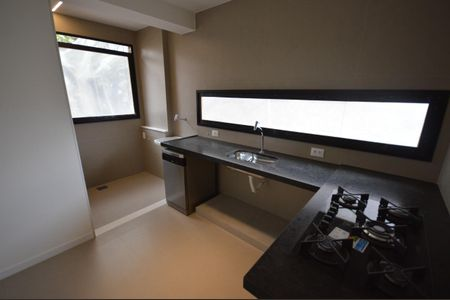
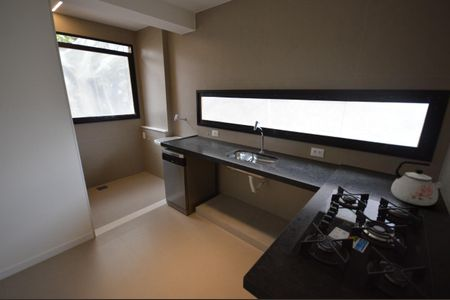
+ kettle (416, 181)
